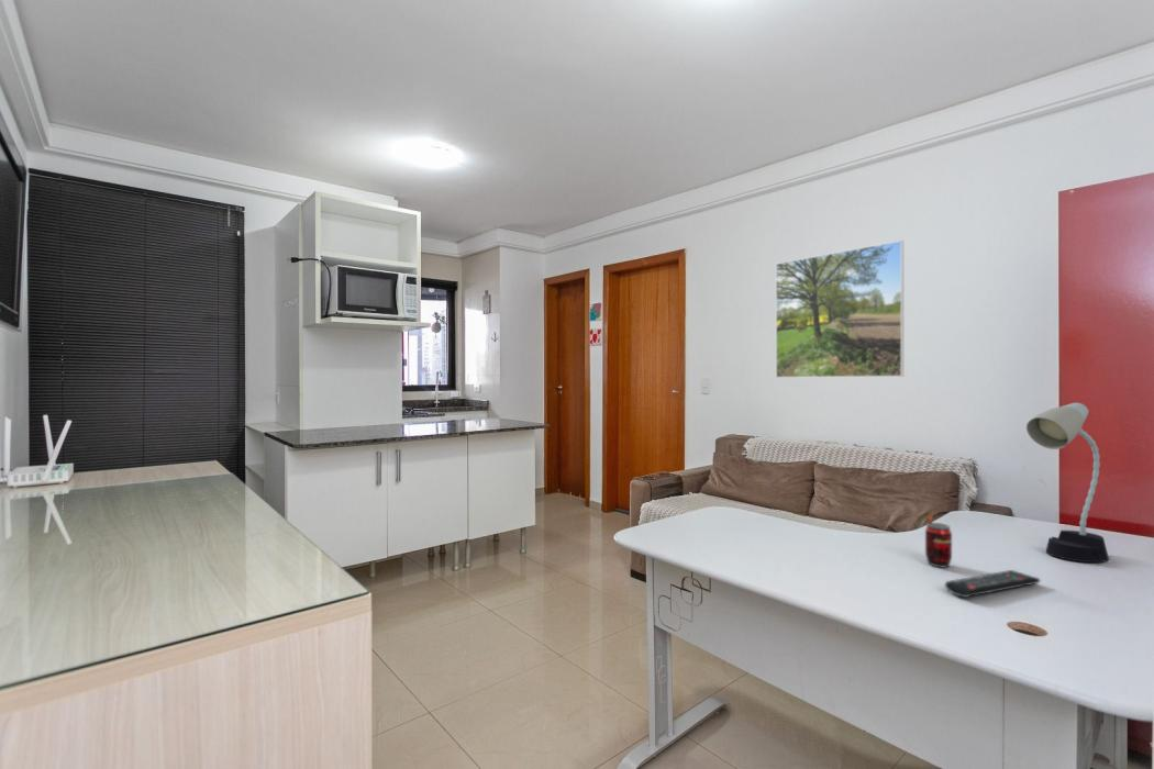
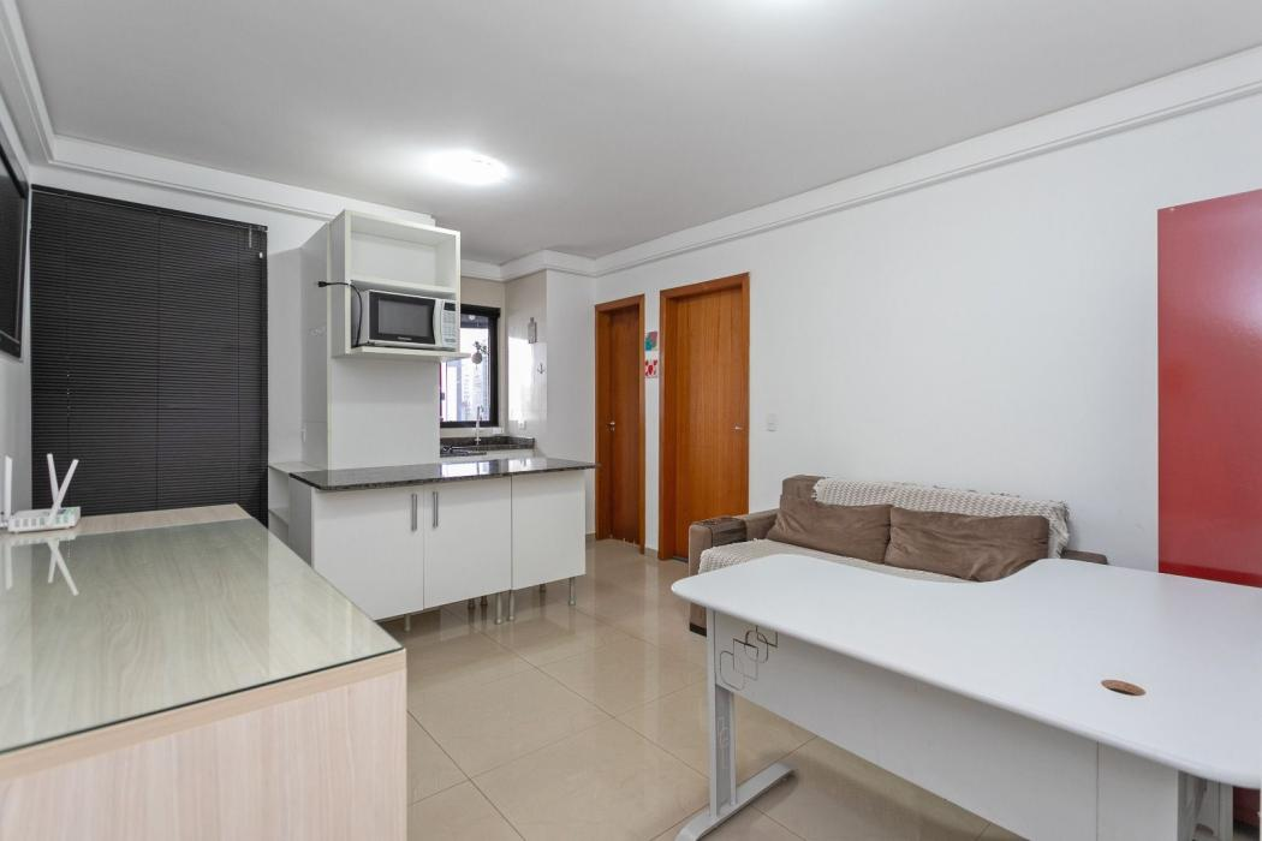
- desk lamp (1090, 482)
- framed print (834, 314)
- beverage can (937, 540)
- remote control (992, 583)
